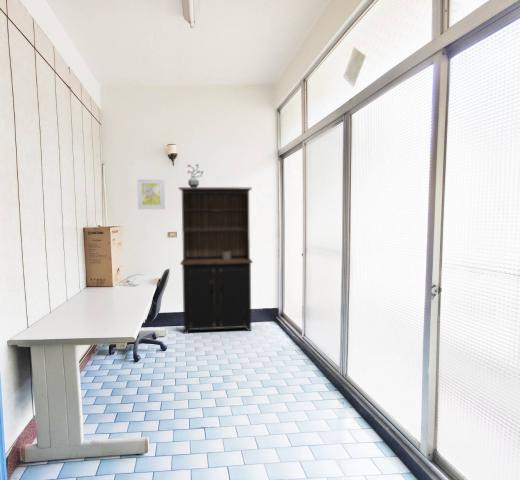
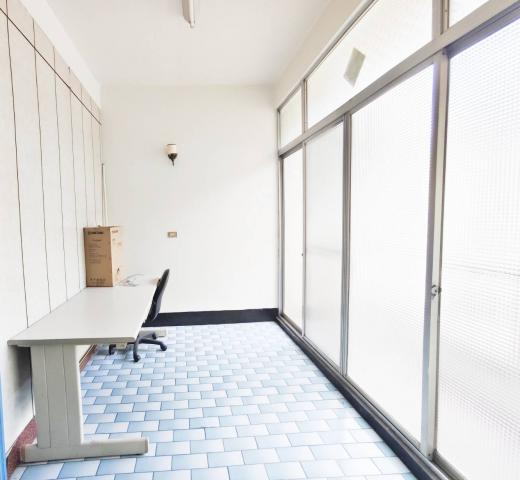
- wall art (151, 194)
- bookshelf (216, 258)
- potted plant (194, 175)
